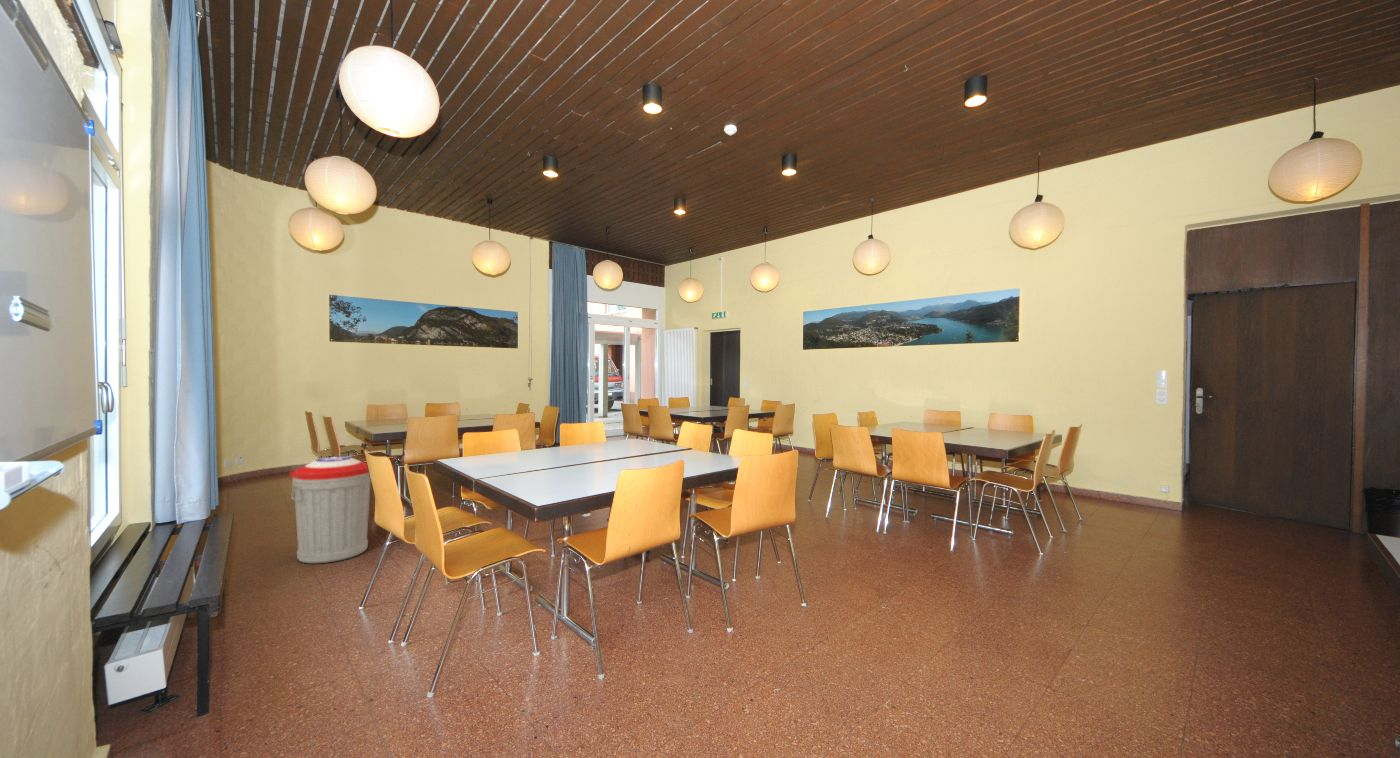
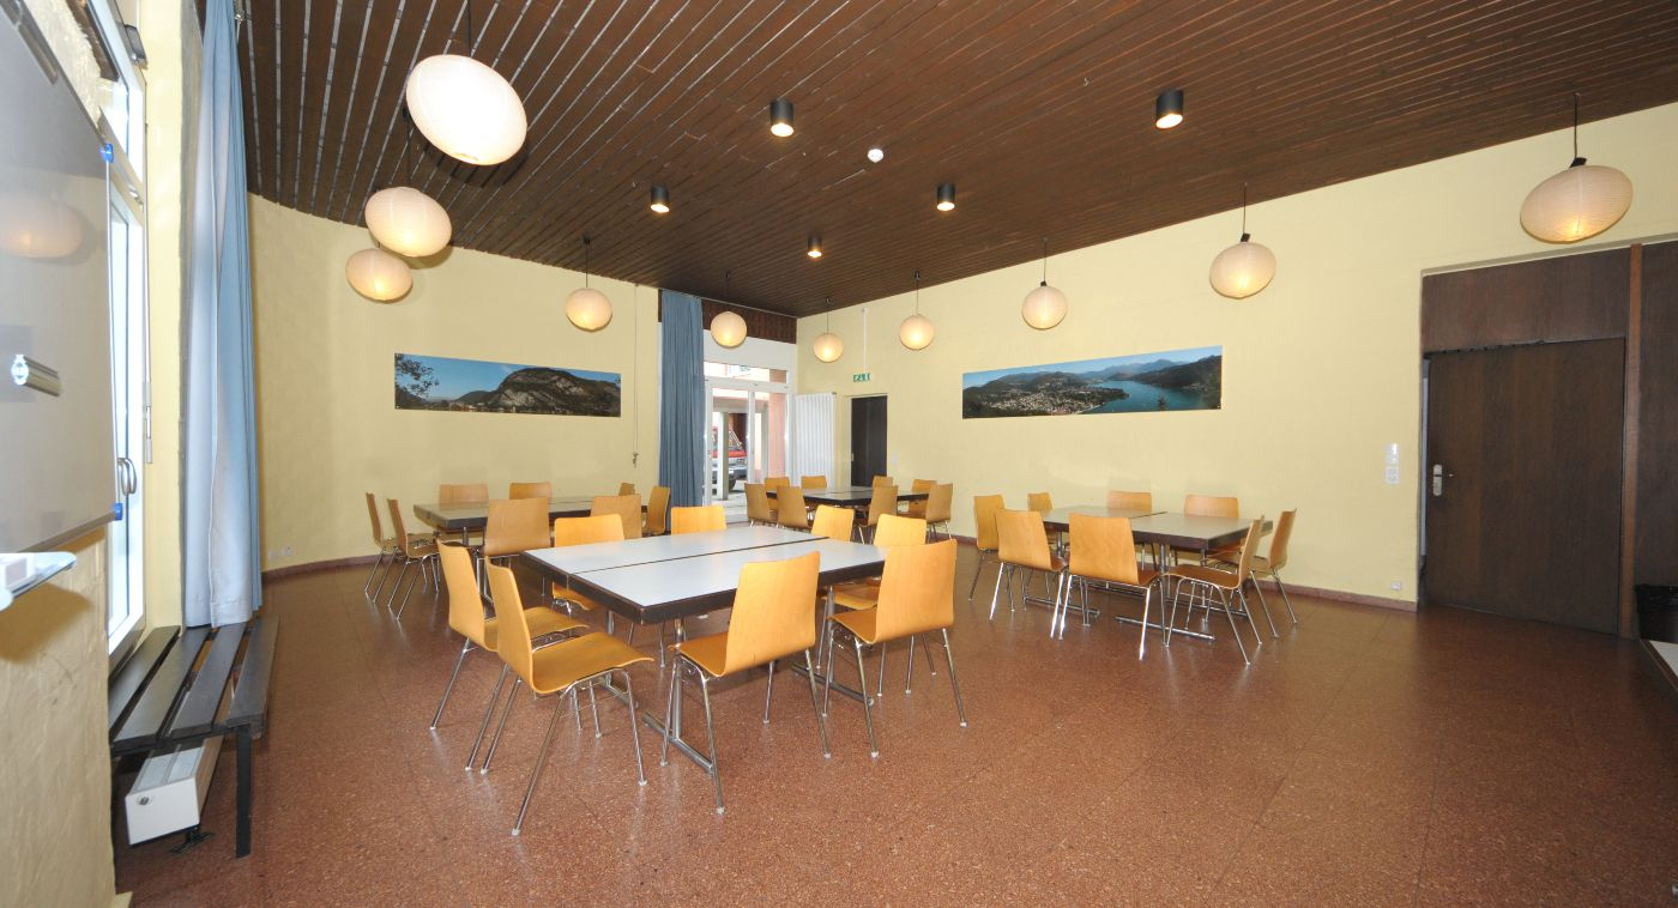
- trash can (333, 505)
